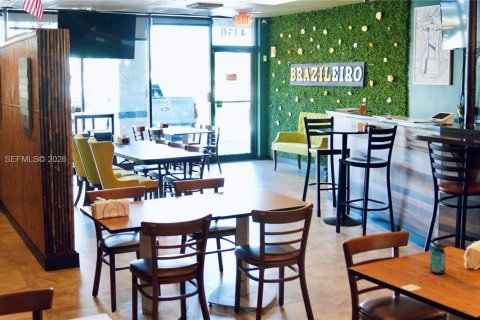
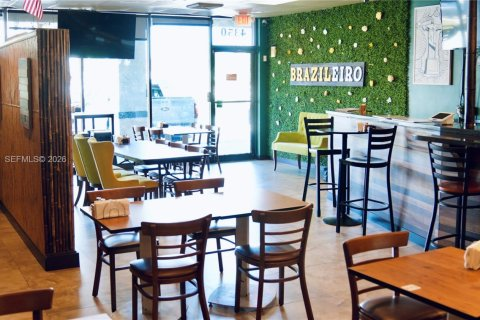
- beverage can (437, 260)
